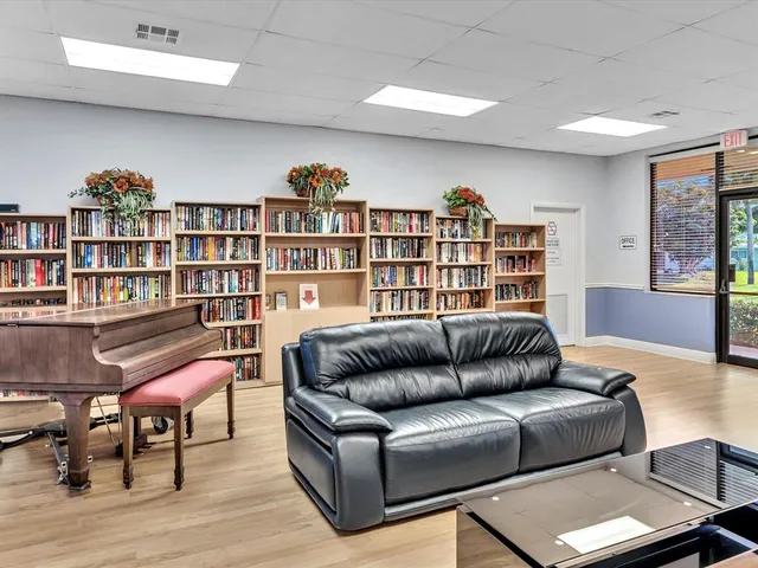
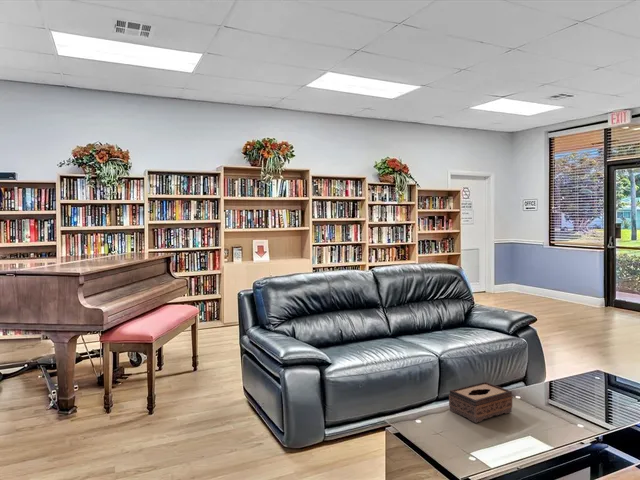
+ tissue box (480, 401)
